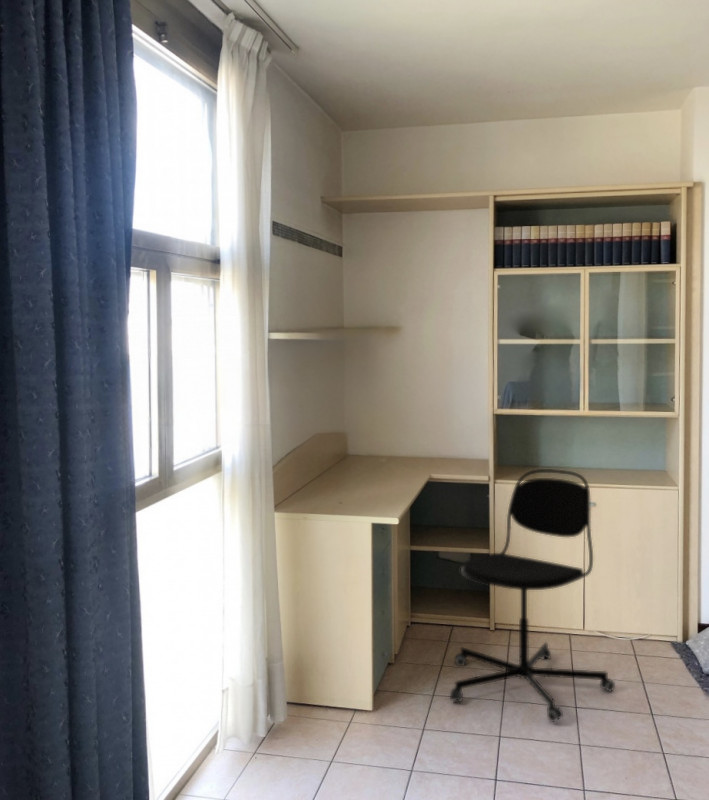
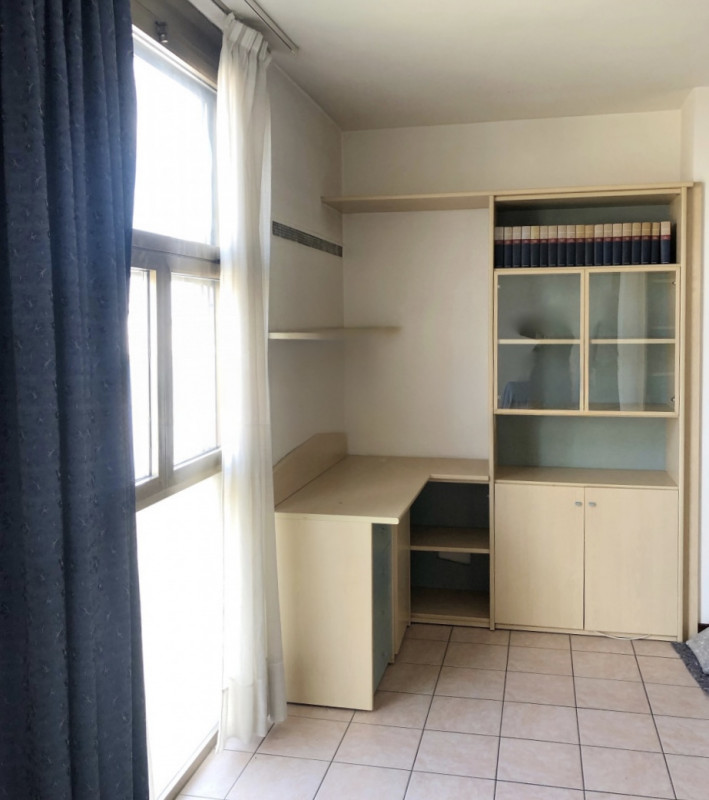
- office chair (517, 580)
